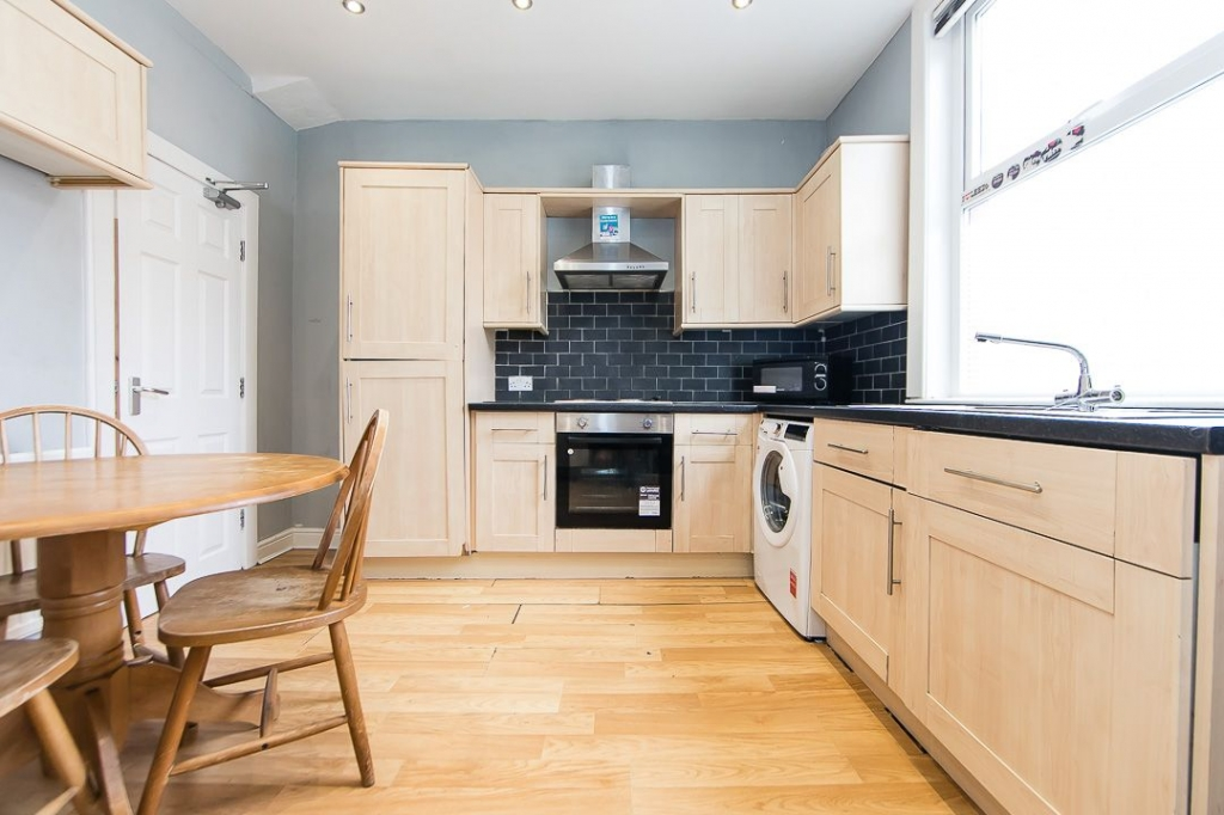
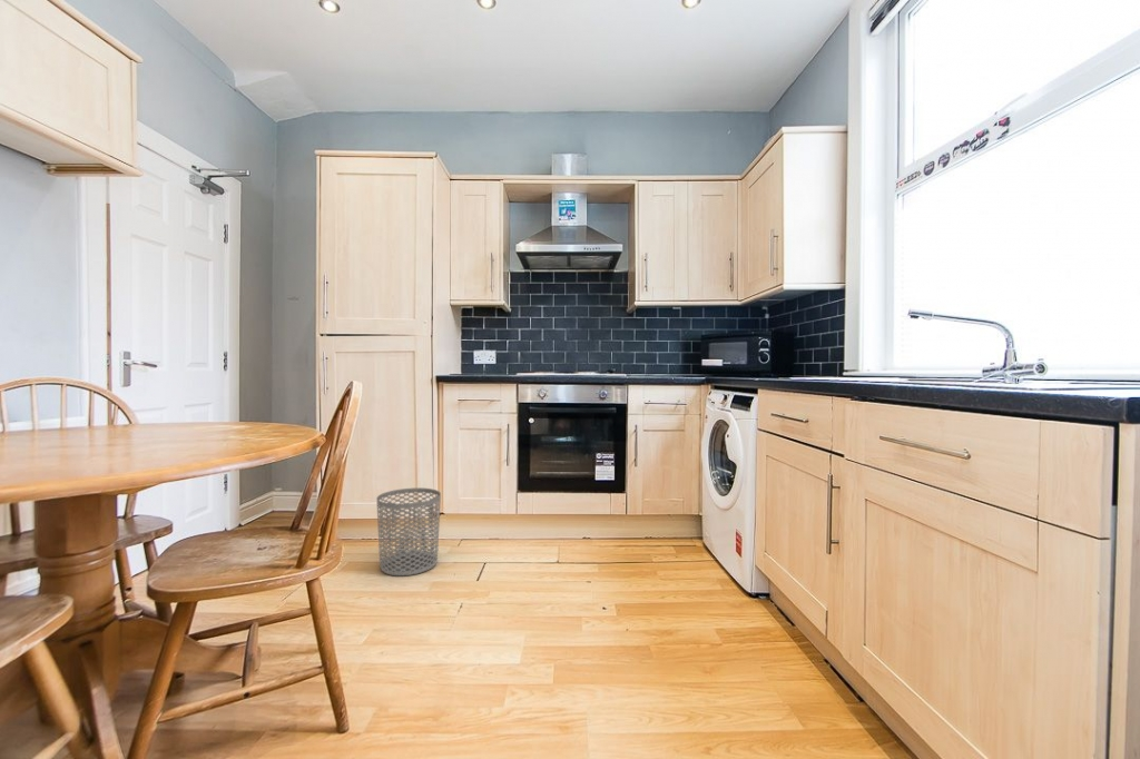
+ waste bin (409, 531)
